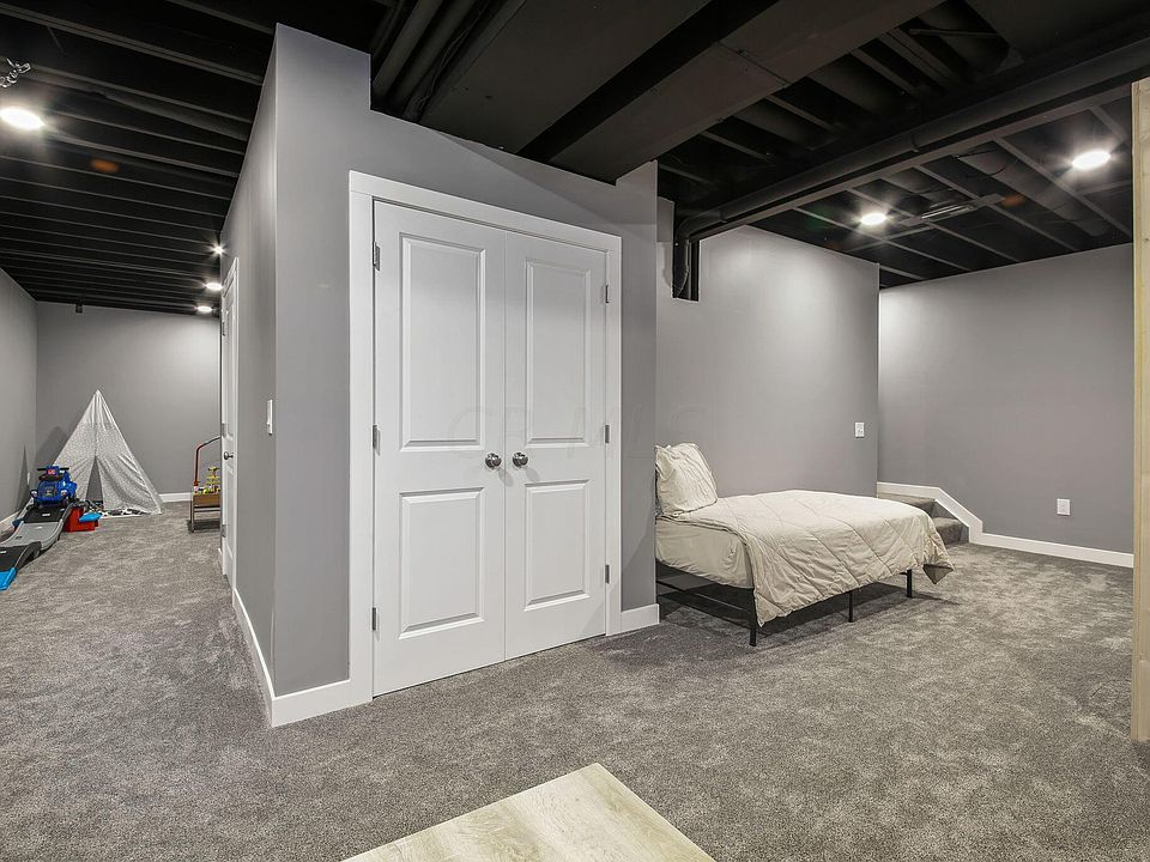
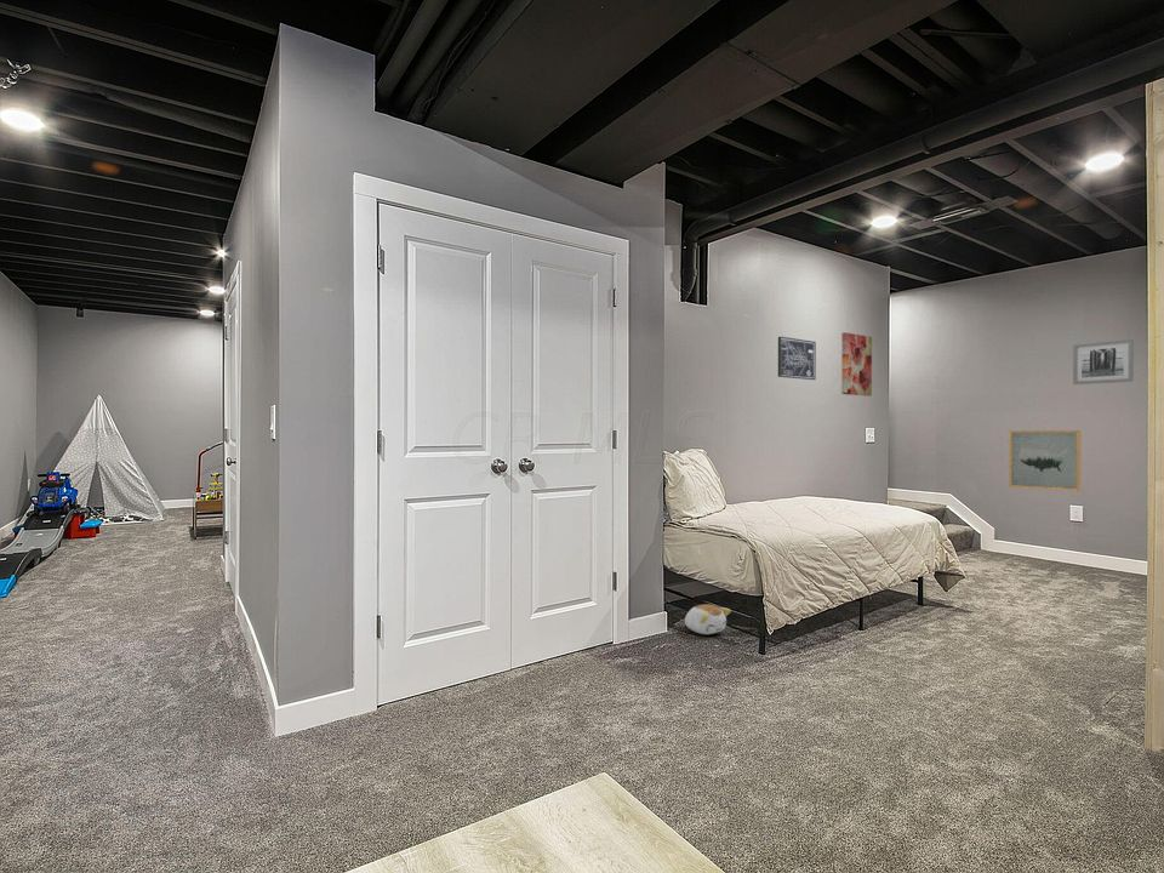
+ wall art (856, 365)
+ wall art (1102, 363)
+ wall art (797, 358)
+ wall art (1043, 460)
+ plush toy (702, 617)
